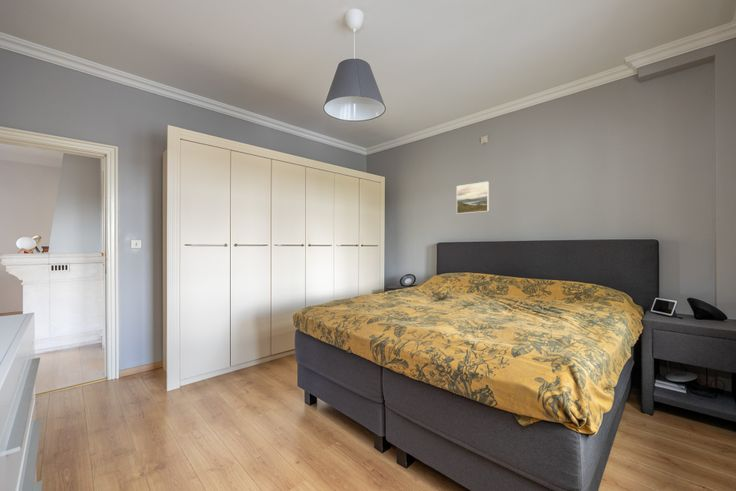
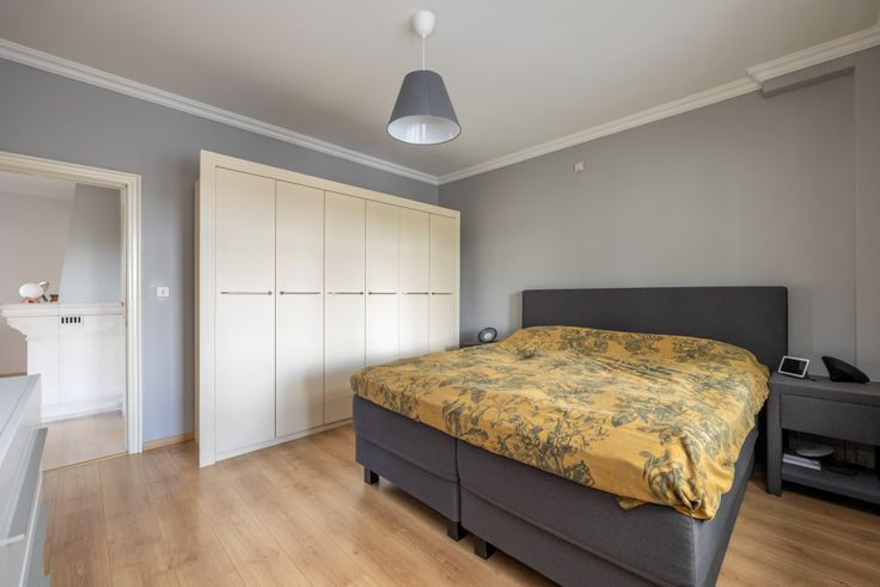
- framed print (472, 198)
